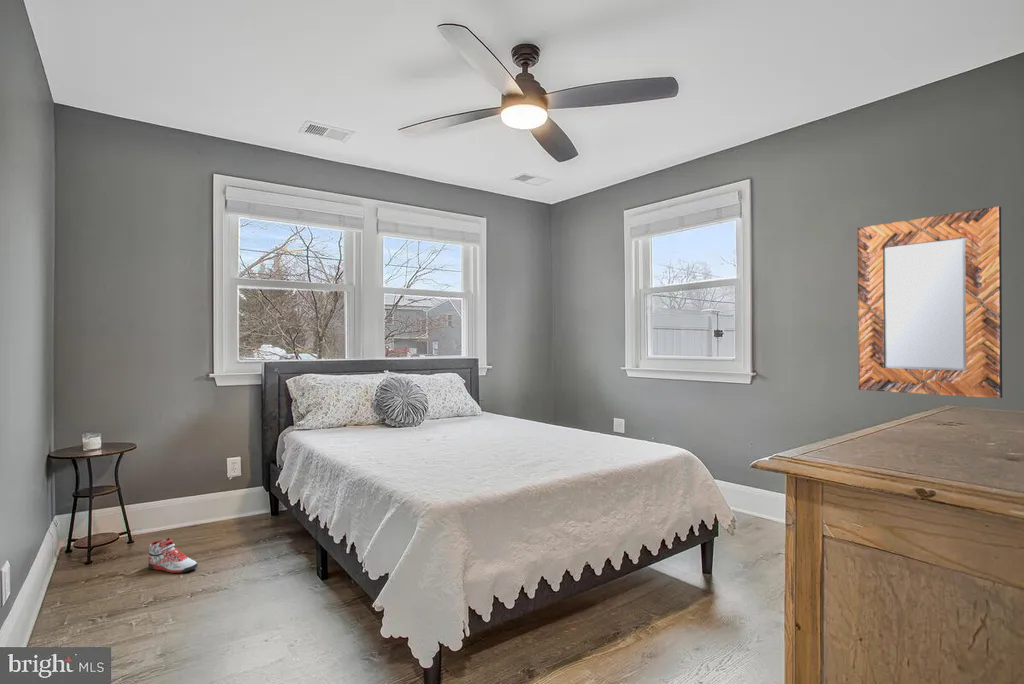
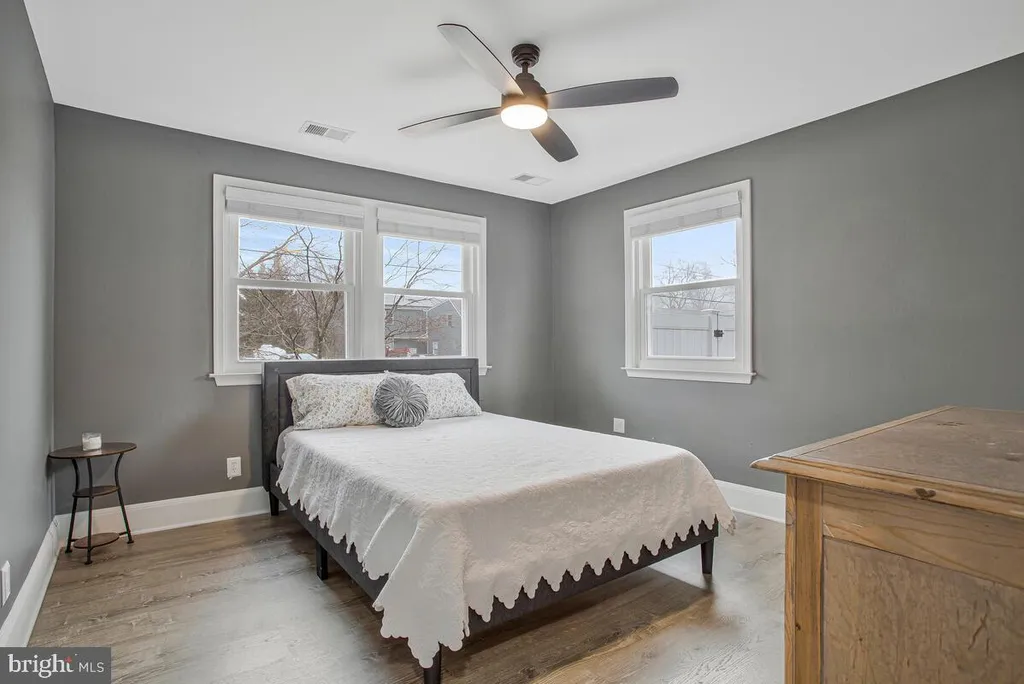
- home mirror (923, 306)
- sneaker (172, 554)
